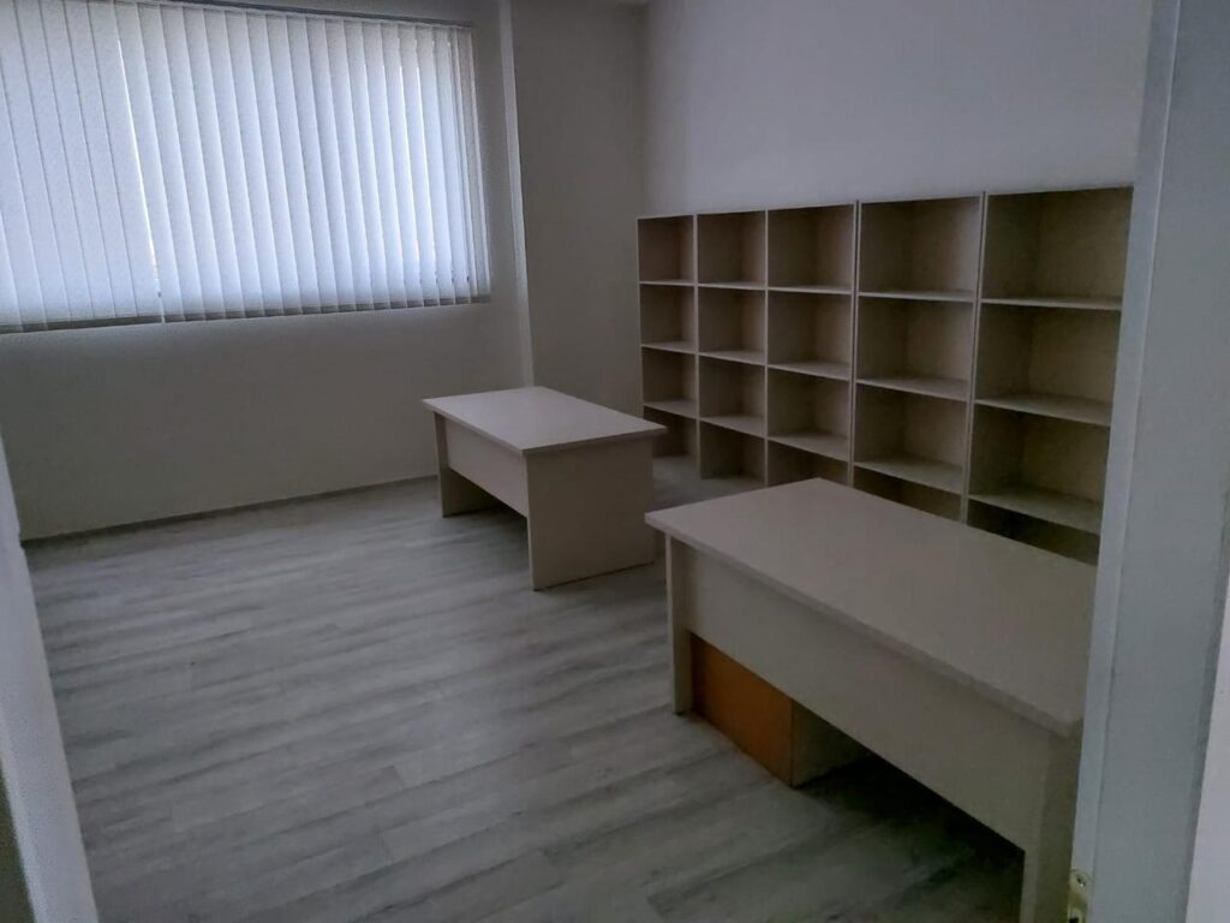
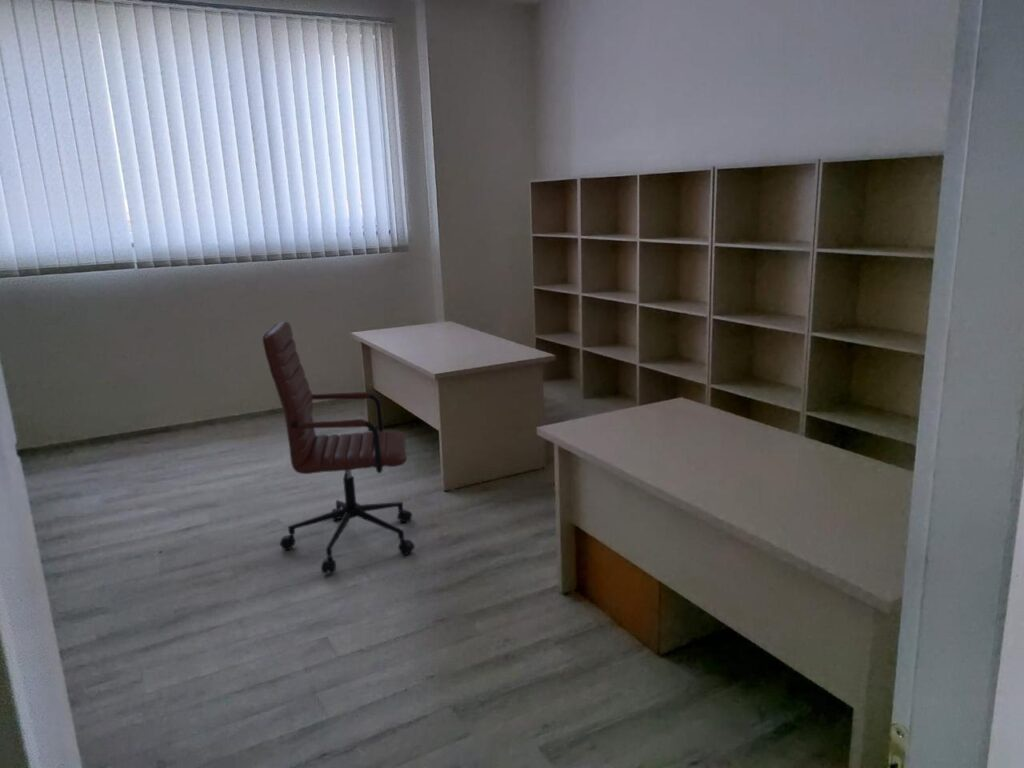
+ chair (338, 437)
